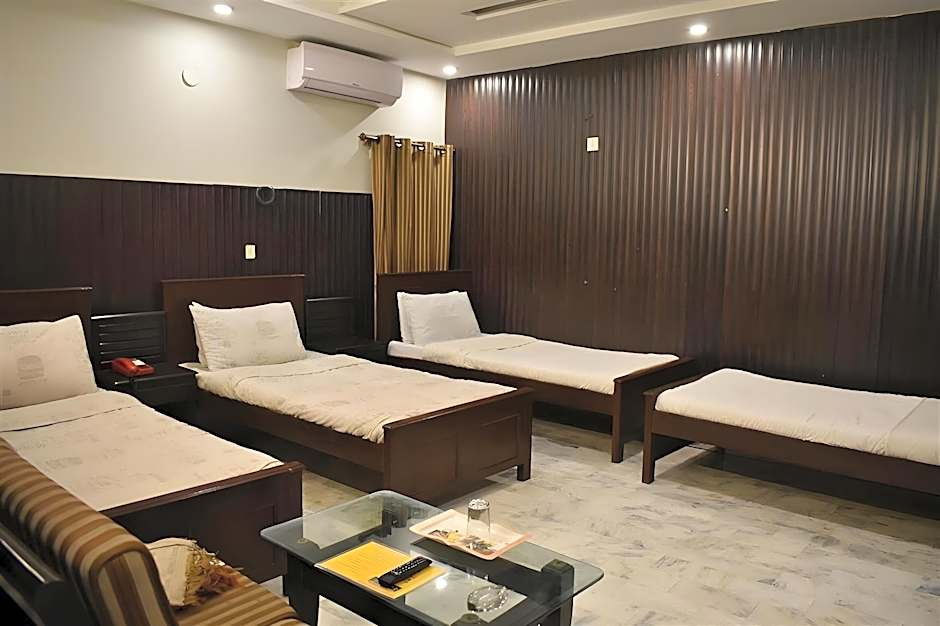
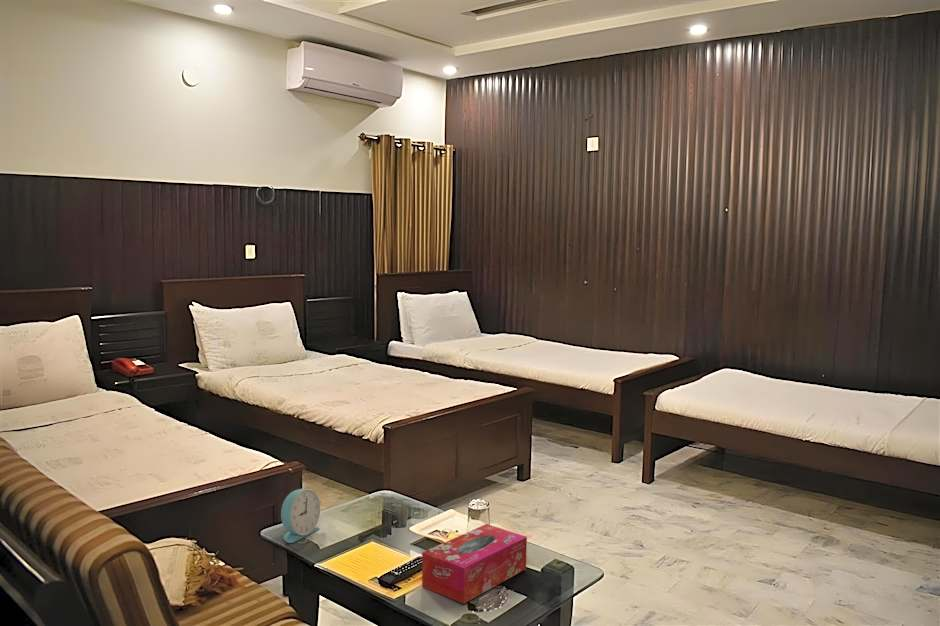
+ alarm clock (298, 511)
+ tissue box (475, 561)
